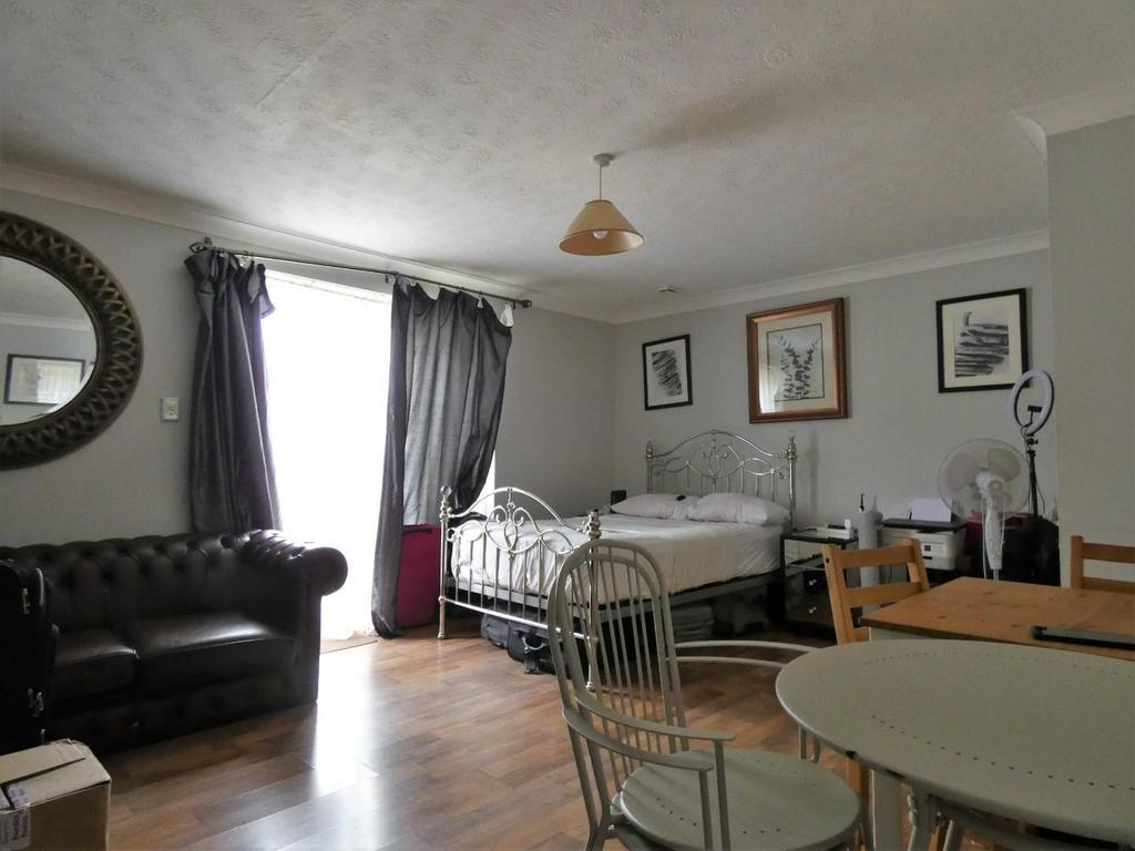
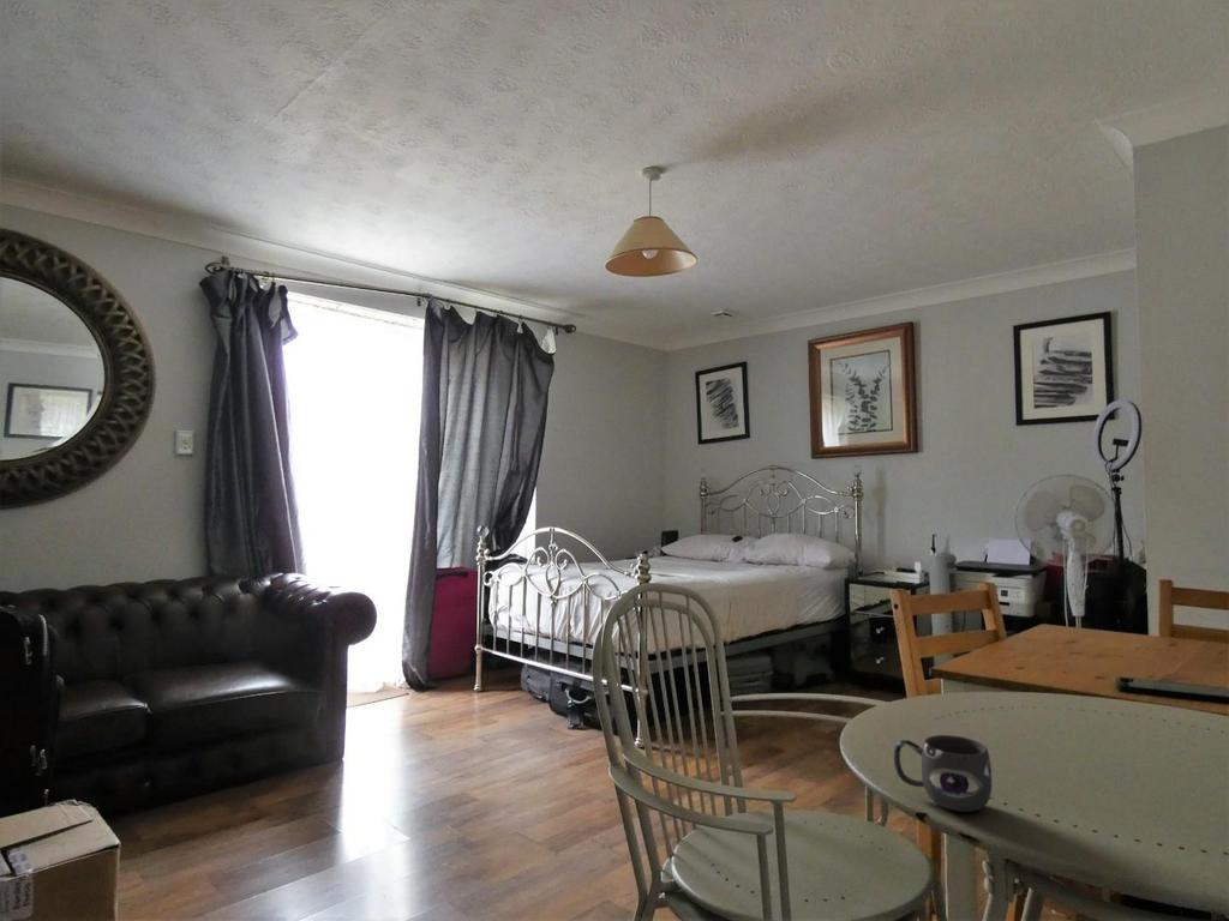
+ mug (940, 770)
